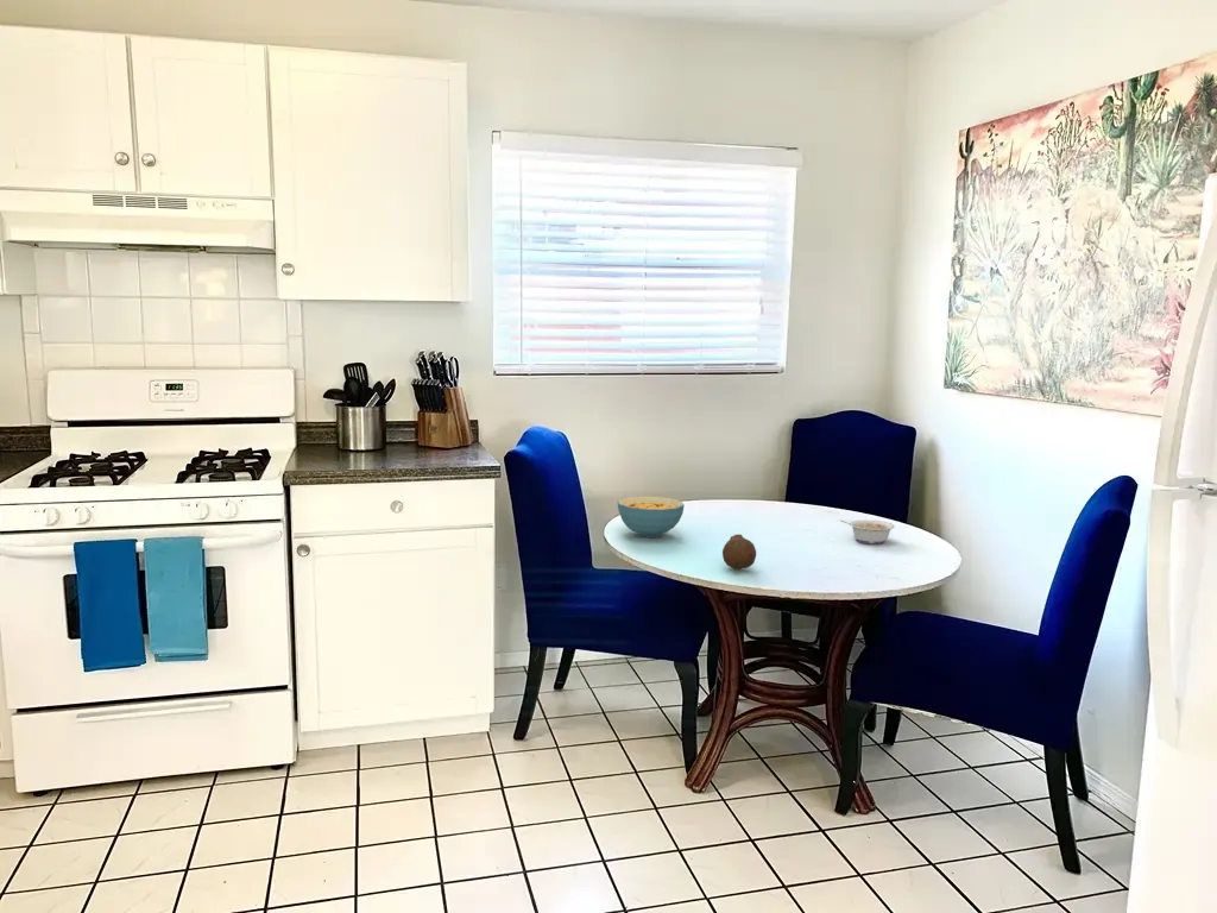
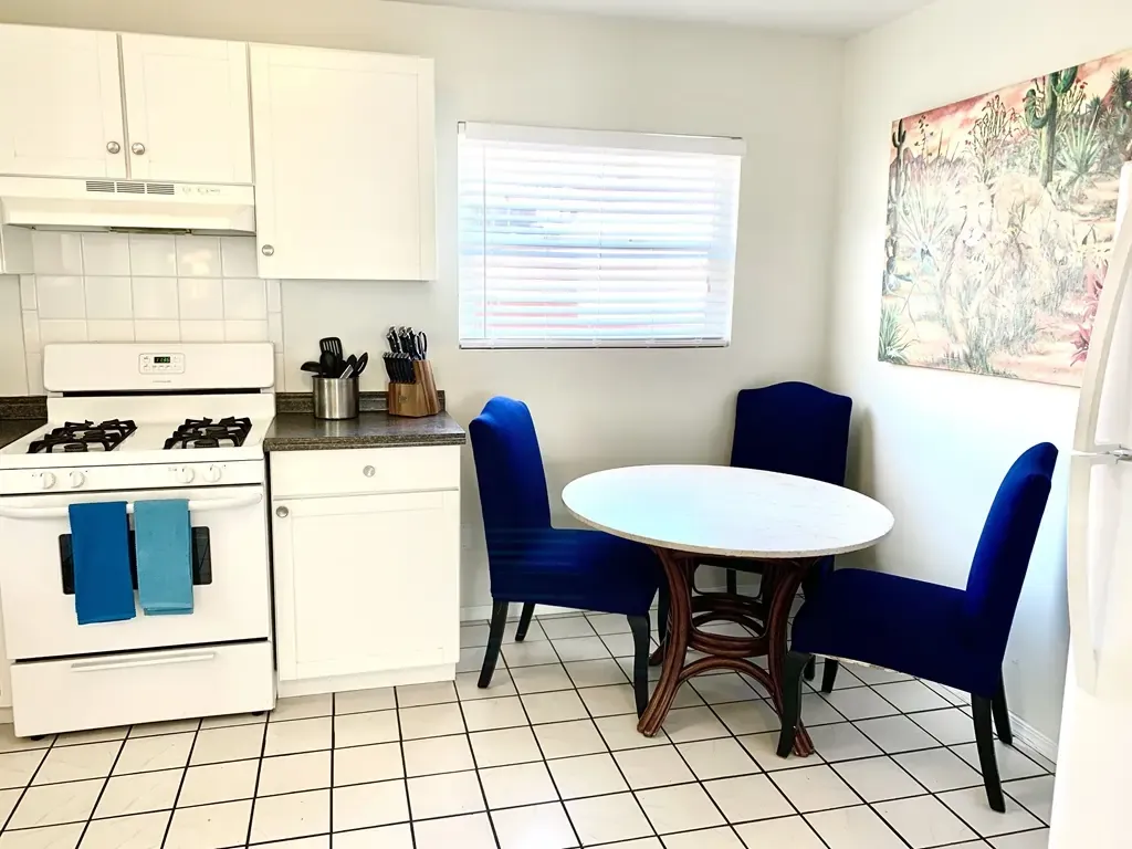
- legume (870, 530)
- fruit (739, 553)
- cereal bowl (649, 518)
